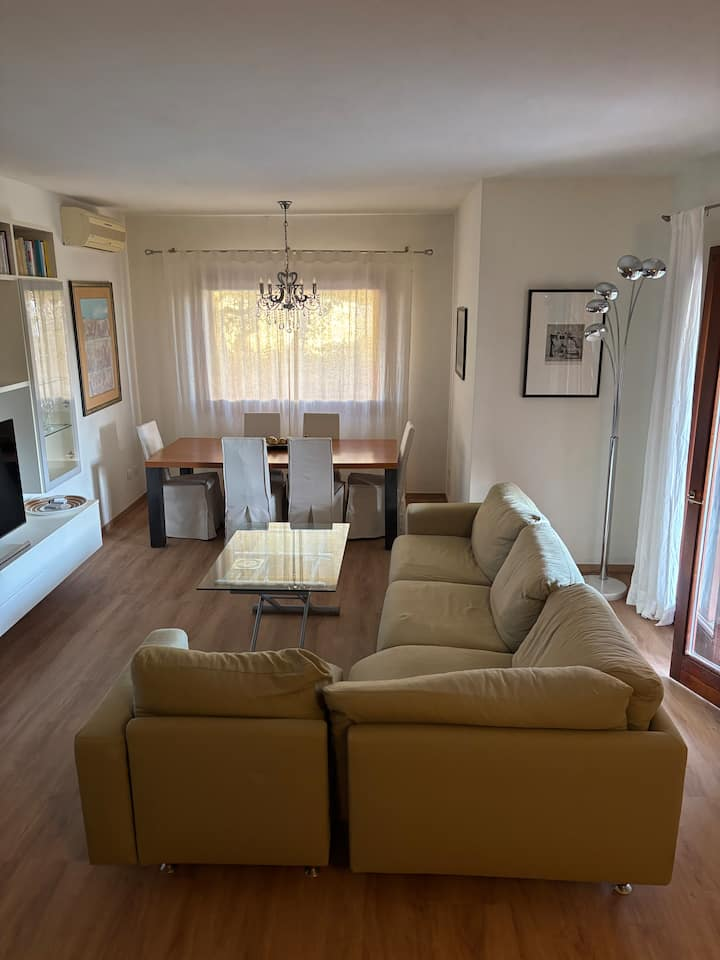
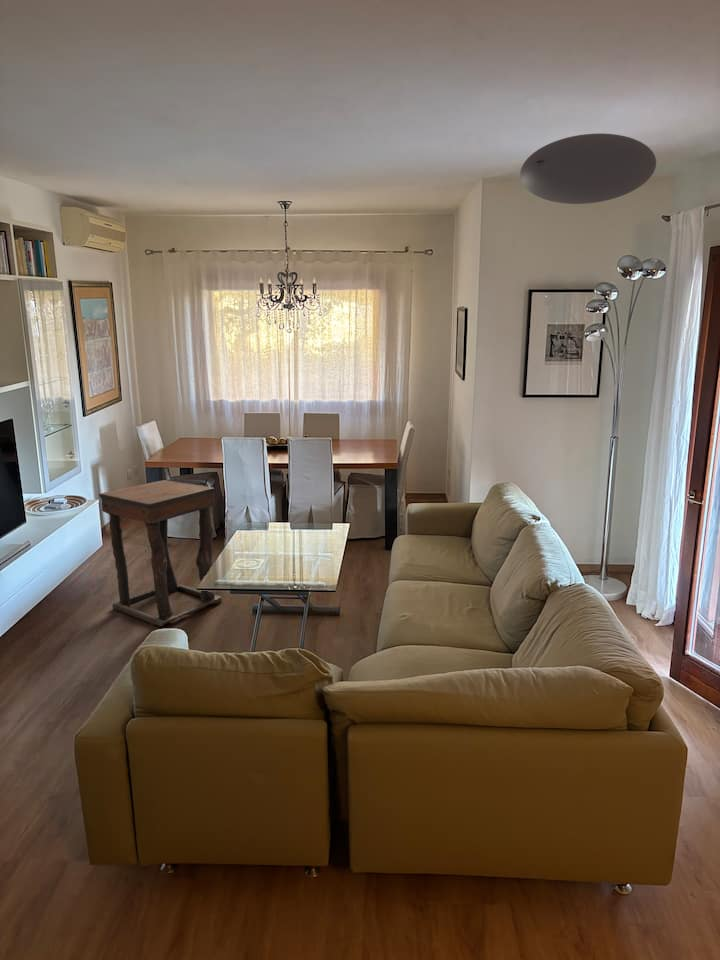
+ ceiling light (586, 170)
+ side table (162, 548)
